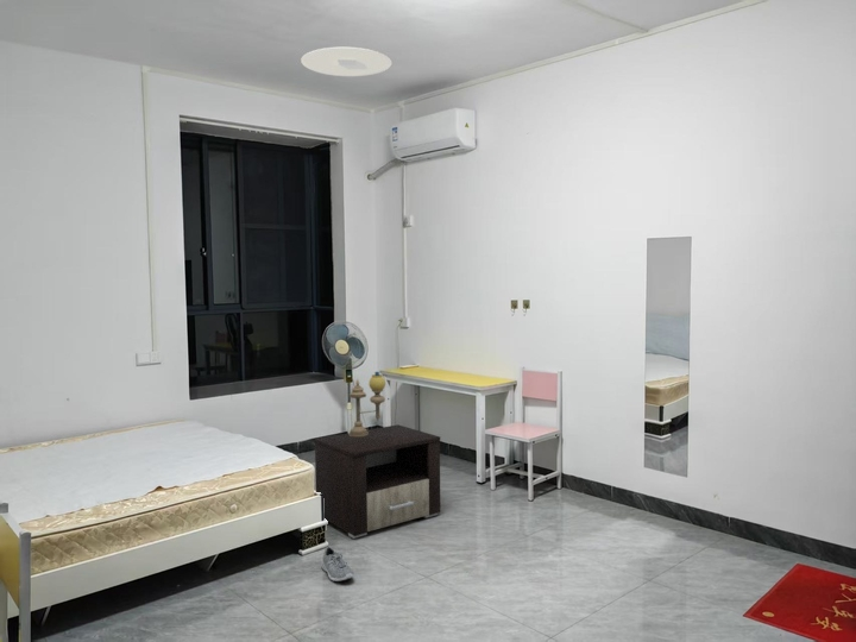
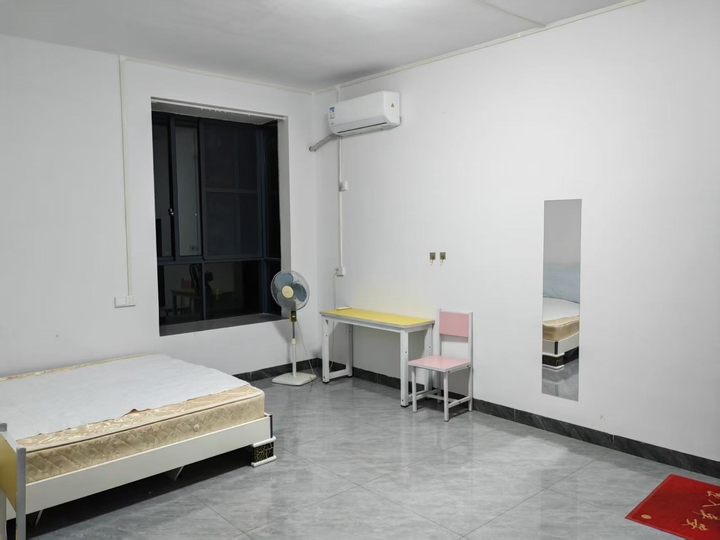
- ceiling light (346, 57)
- table lamp (370, 399)
- sneaker (335, 564)
- nightstand (378, 478)
